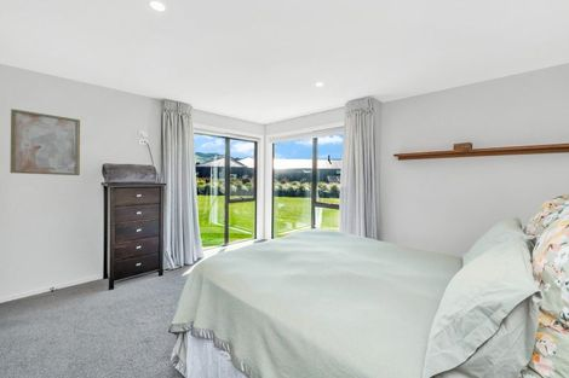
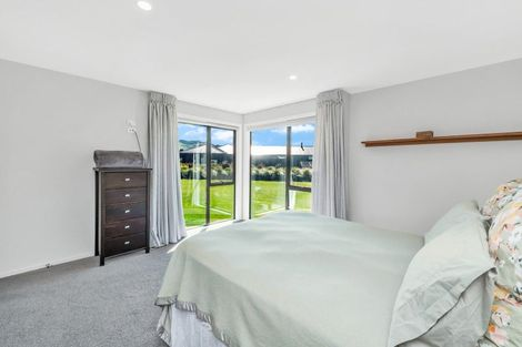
- wall art (47, 144)
